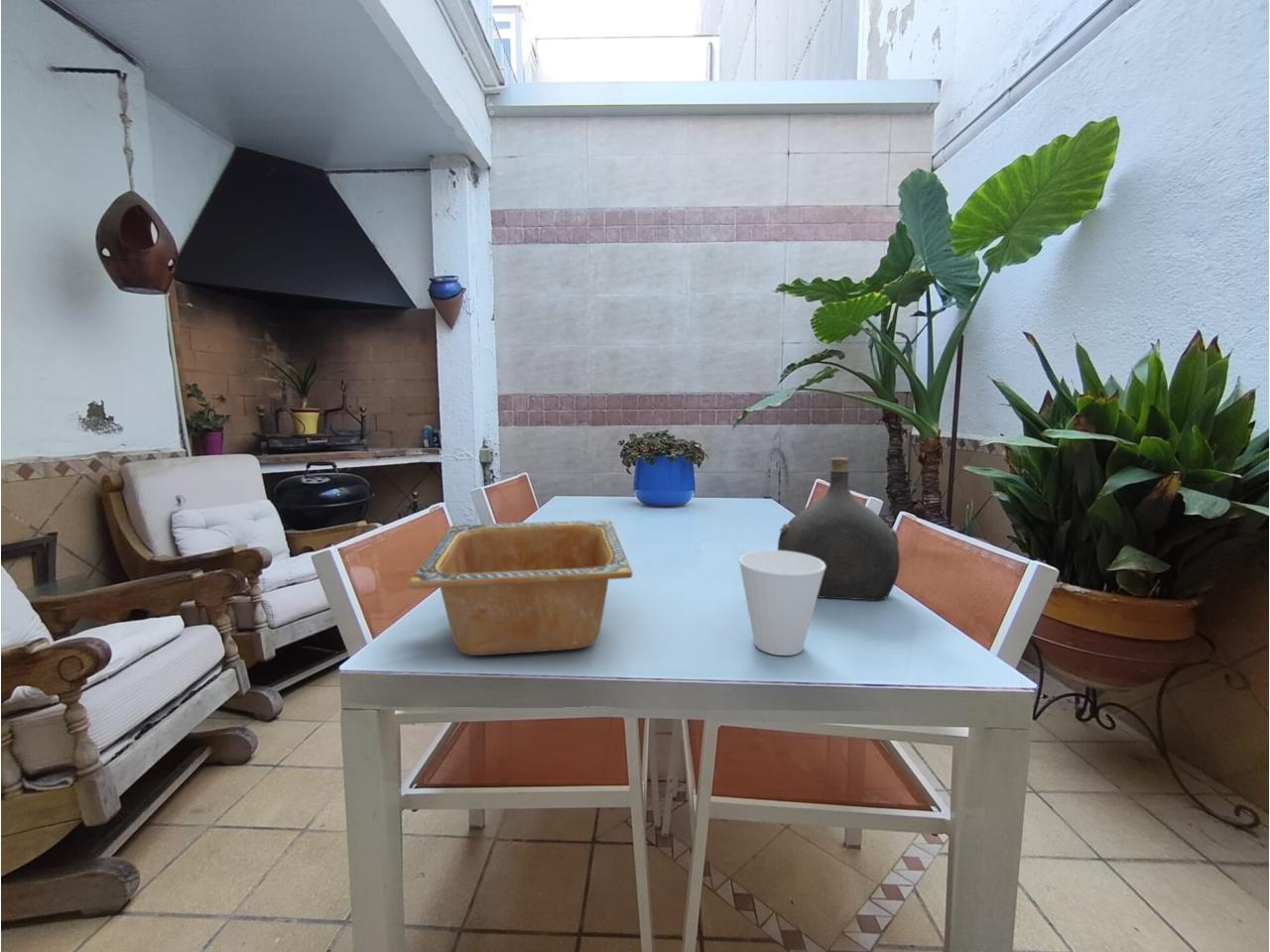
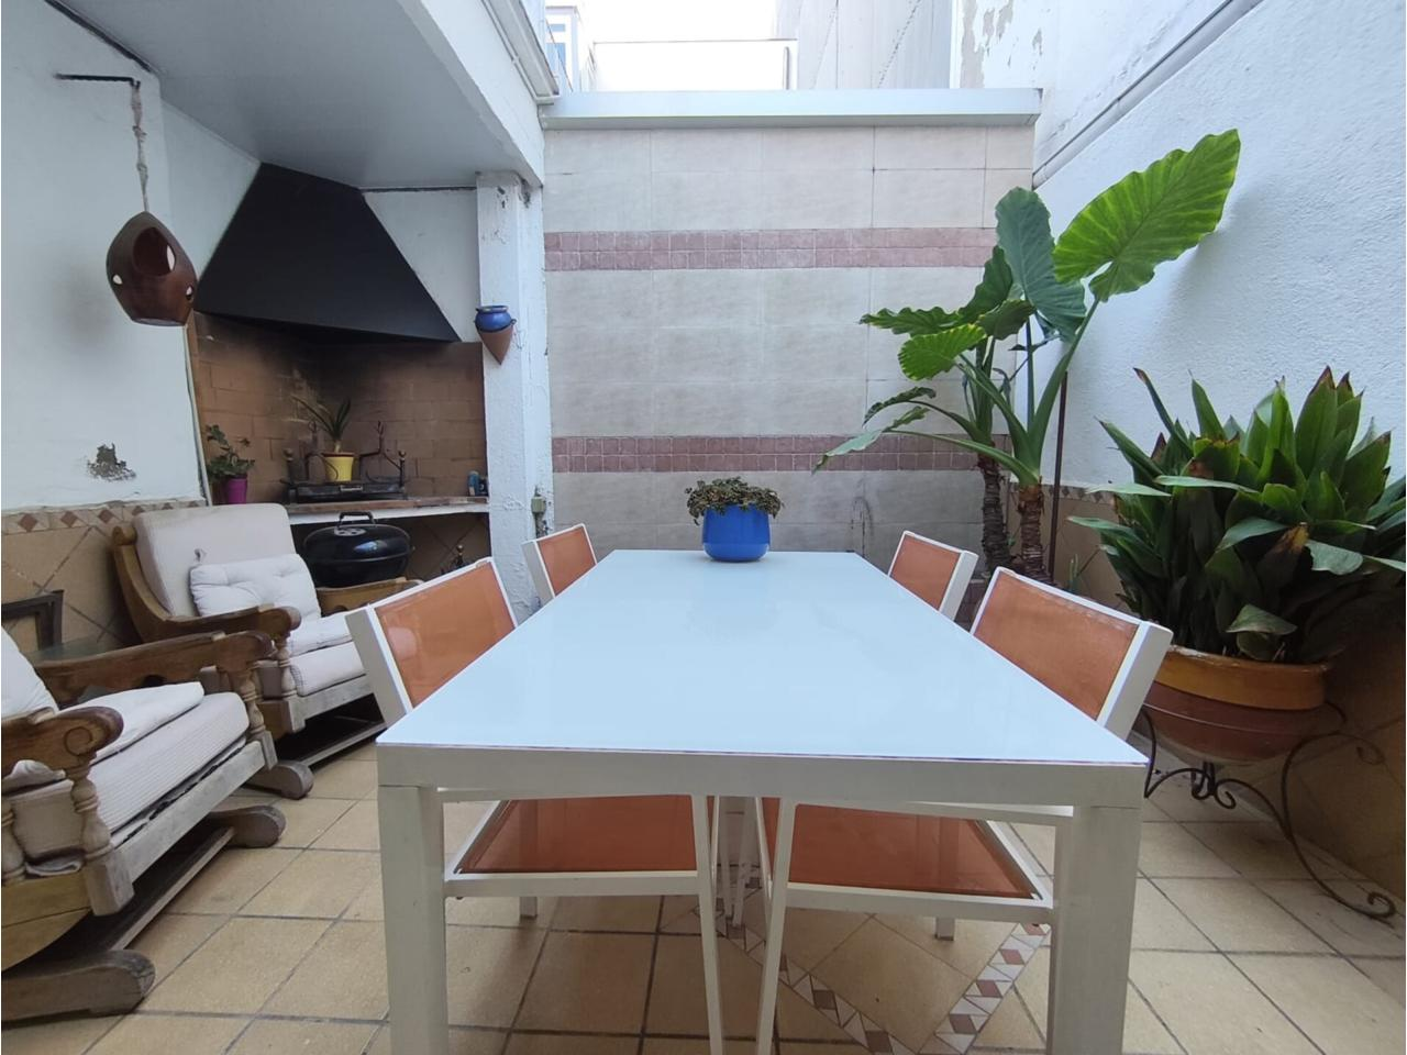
- cup (780, 603)
- water jug (837, 526)
- serving bowl (530, 585)
